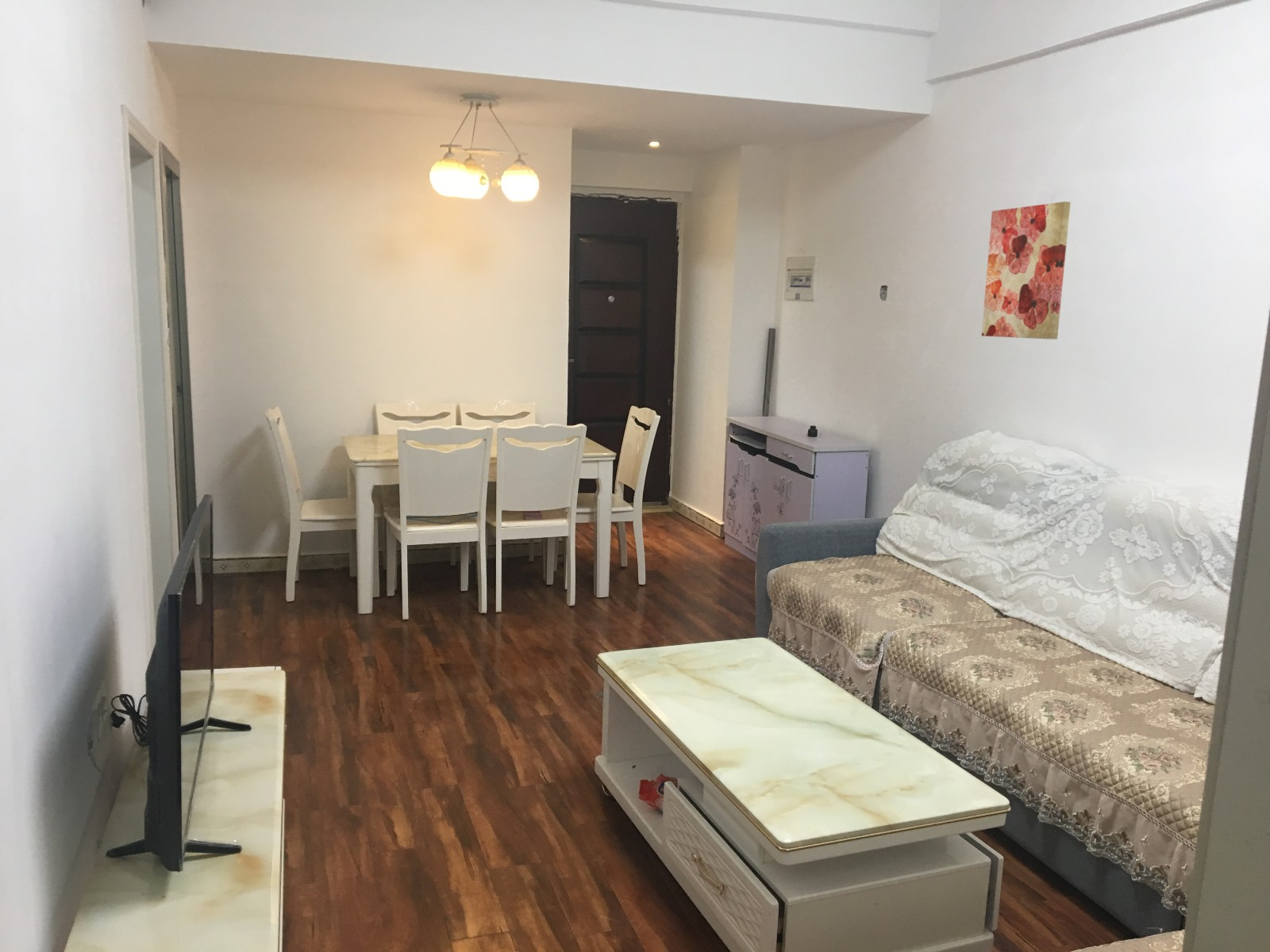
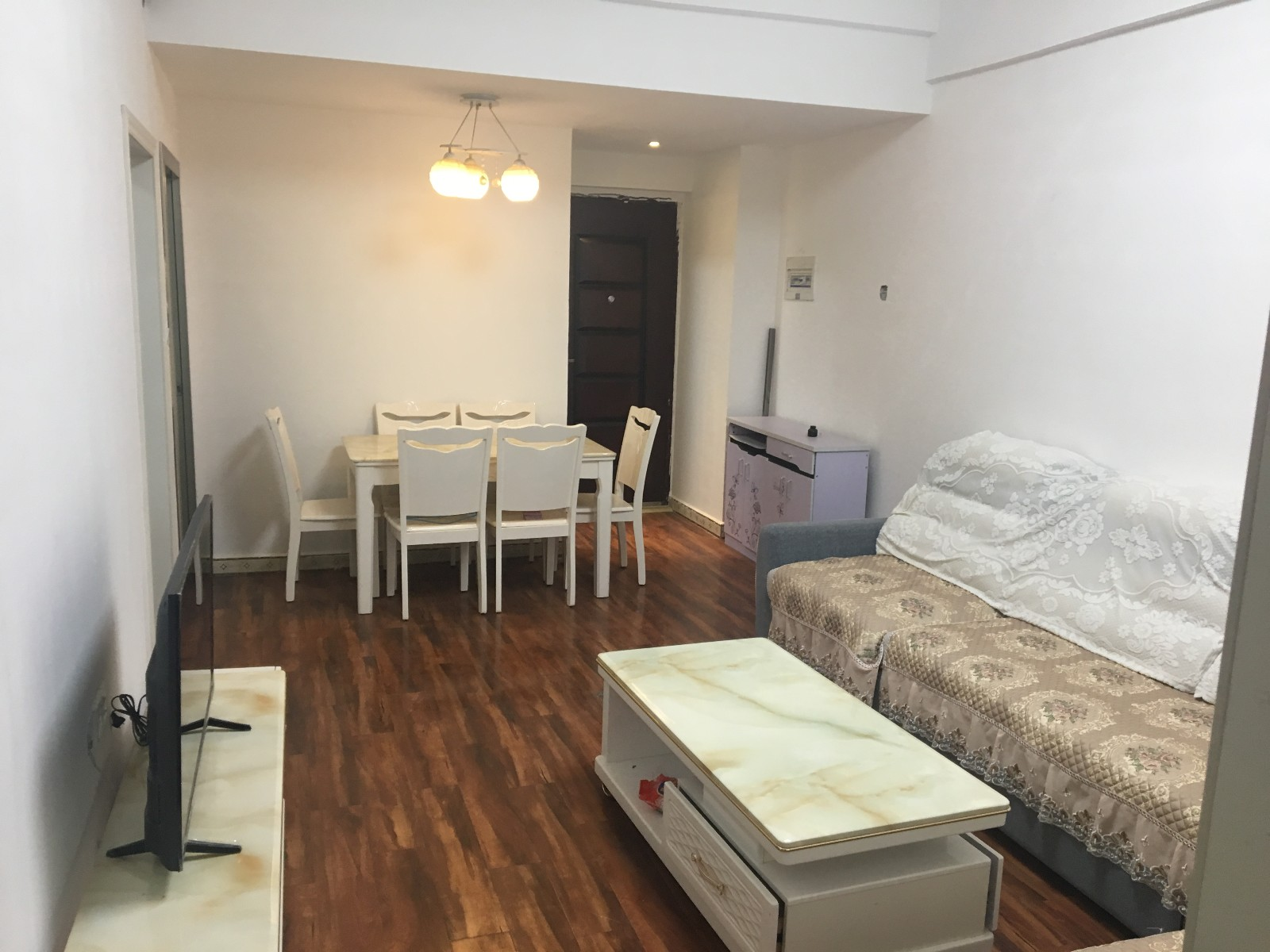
- wall art (1023, 272)
